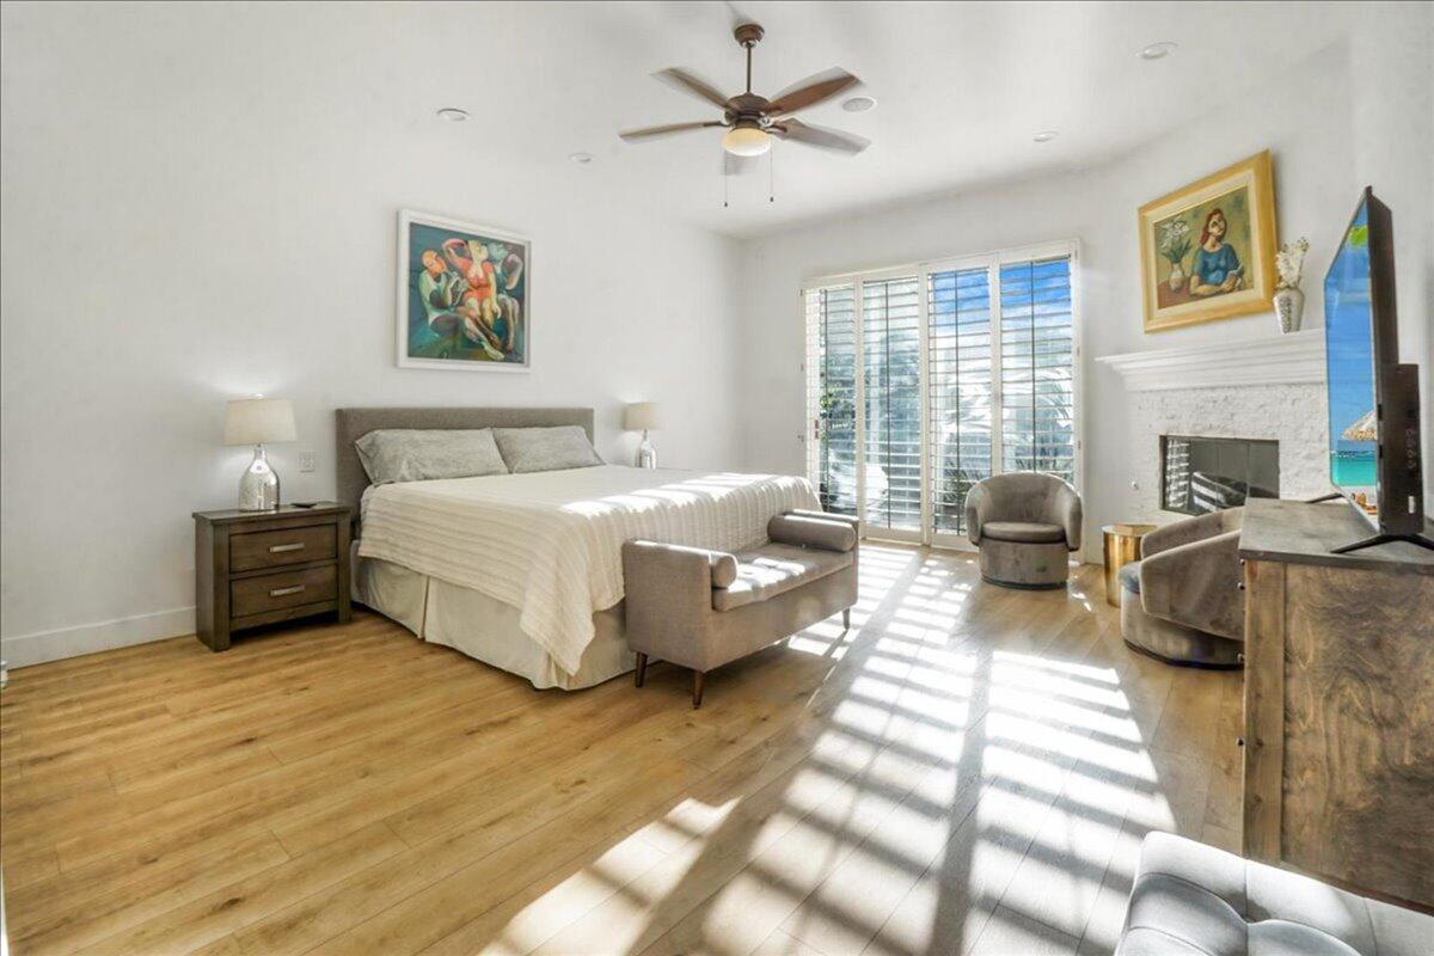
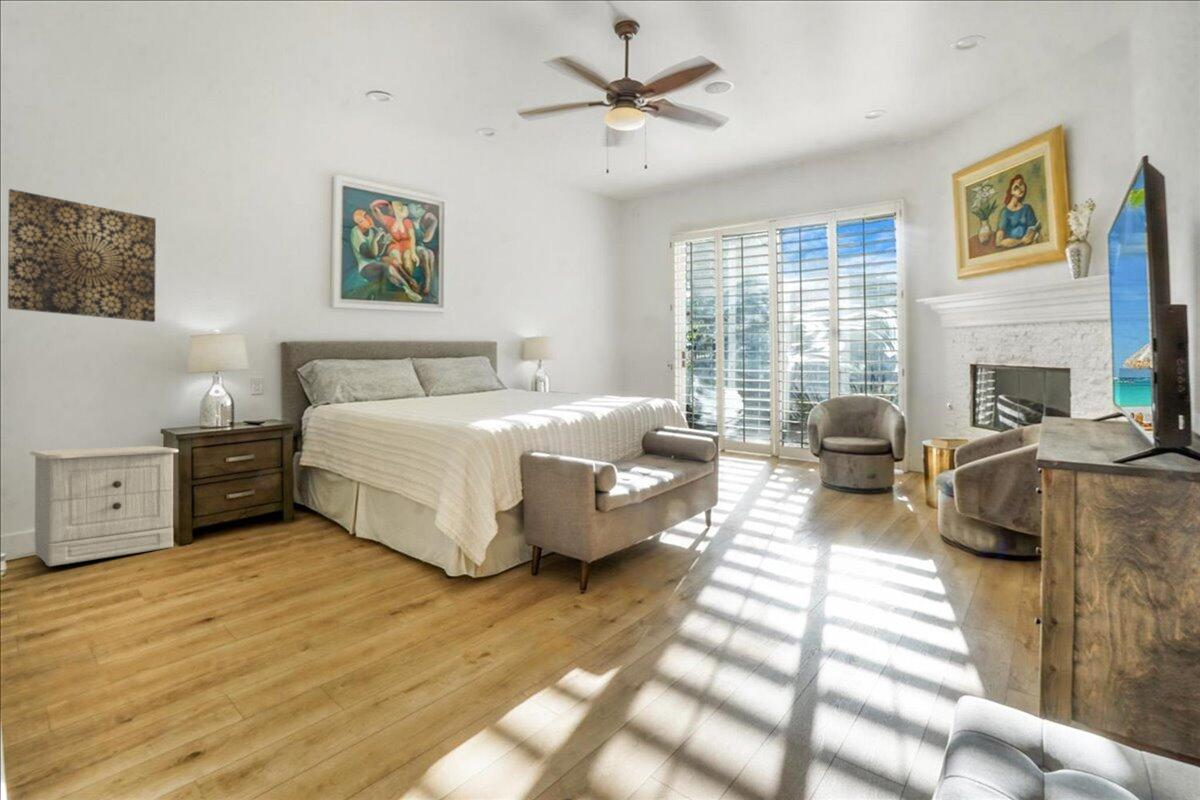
+ nightstand (106, 500)
+ wall art (86, 260)
